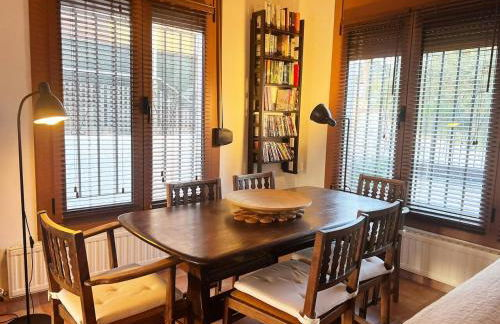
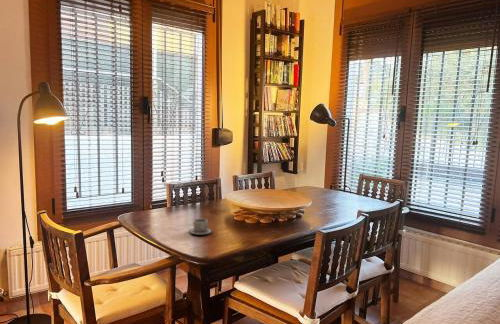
+ cup (200, 226)
